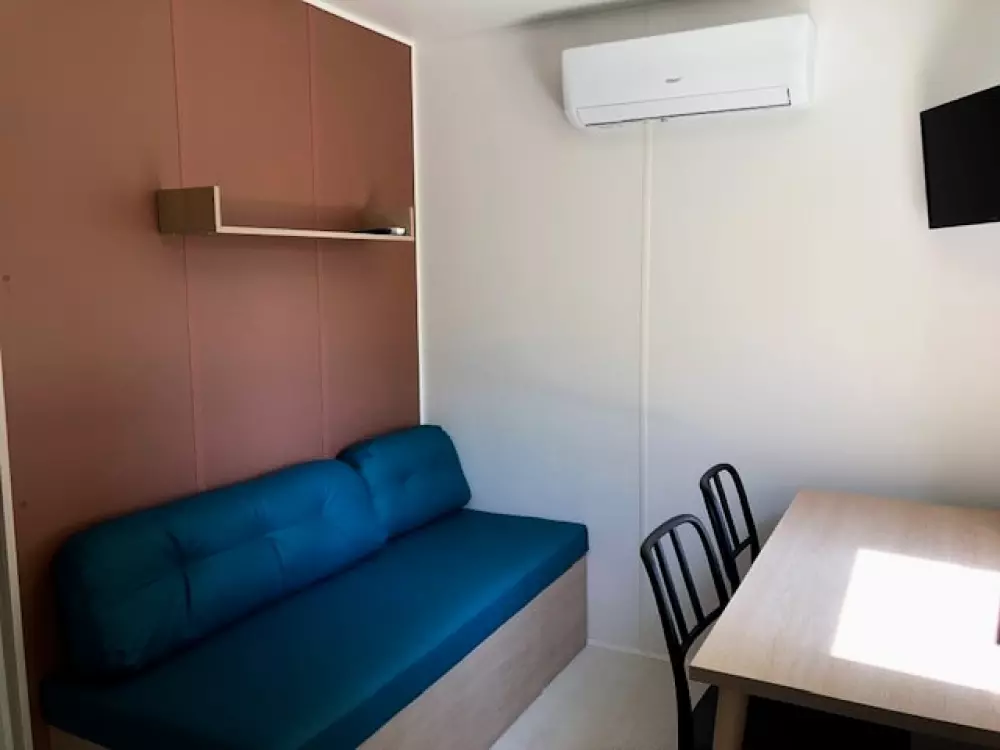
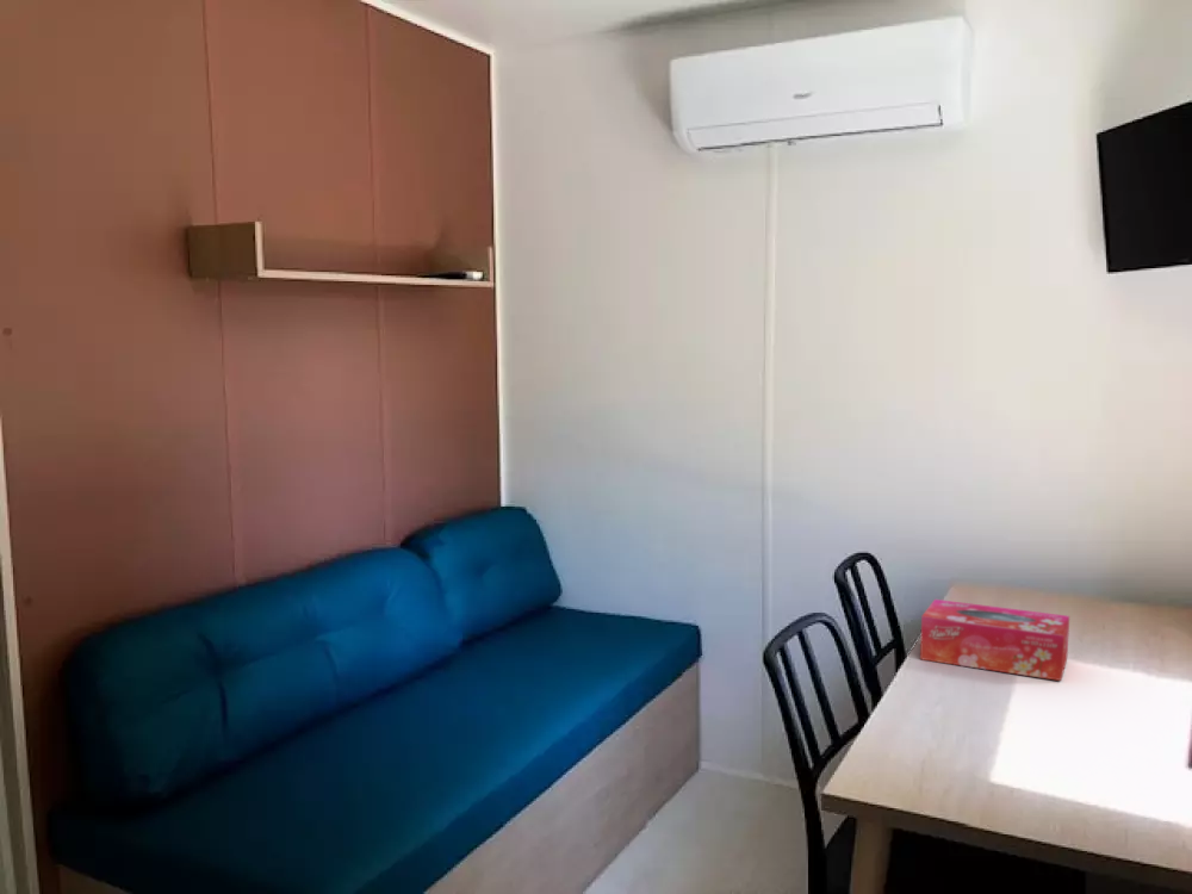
+ tissue box (994, 638)
